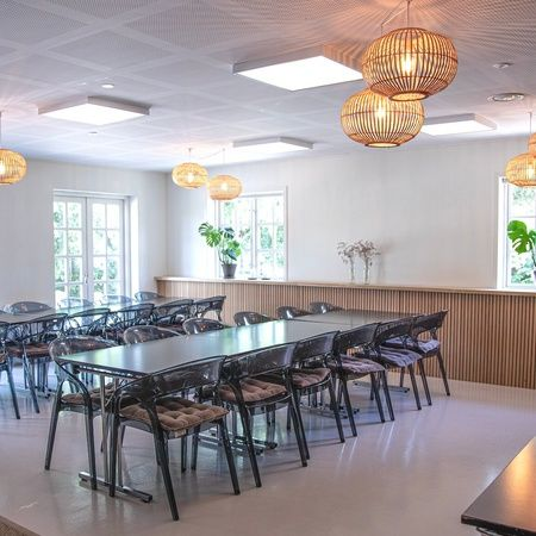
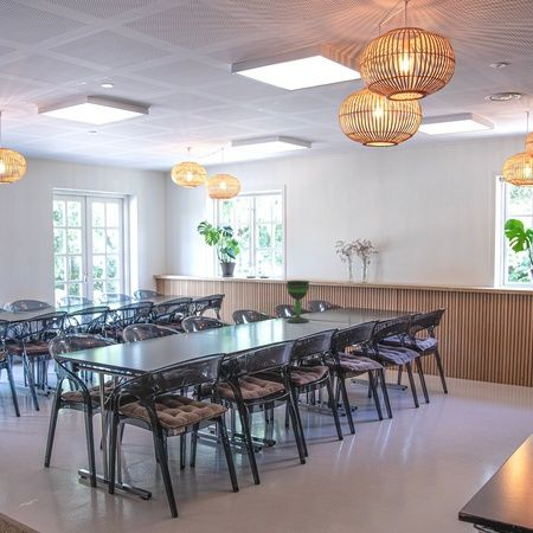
+ chalice (297, 301)
